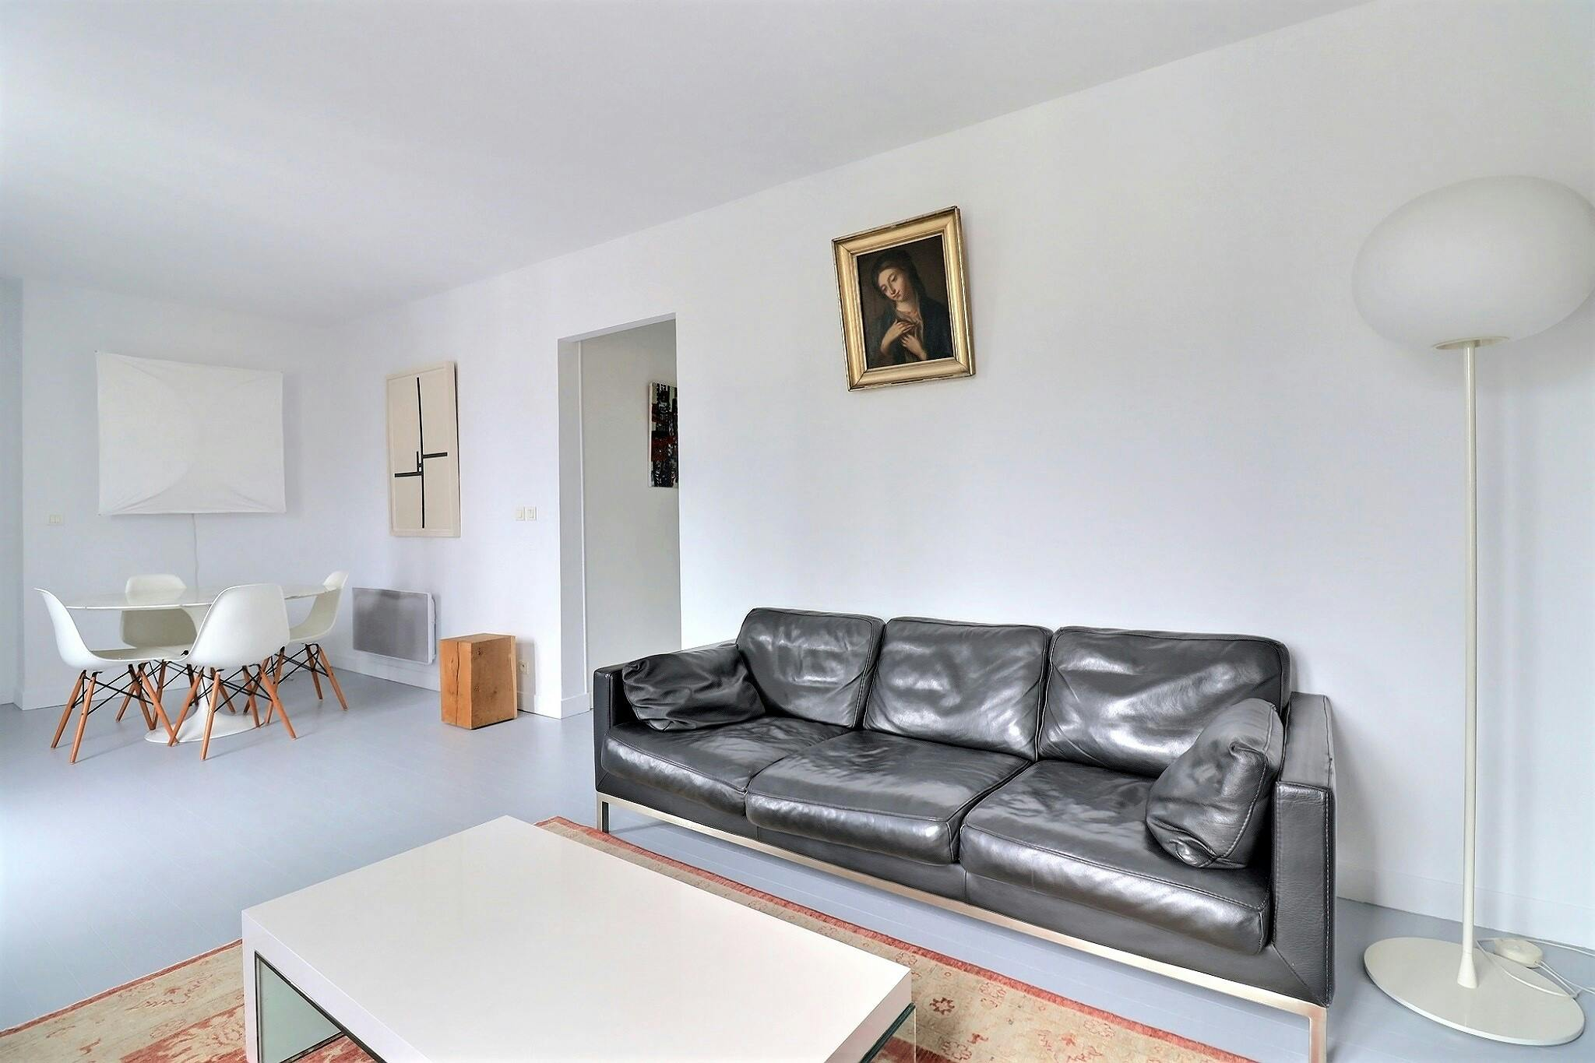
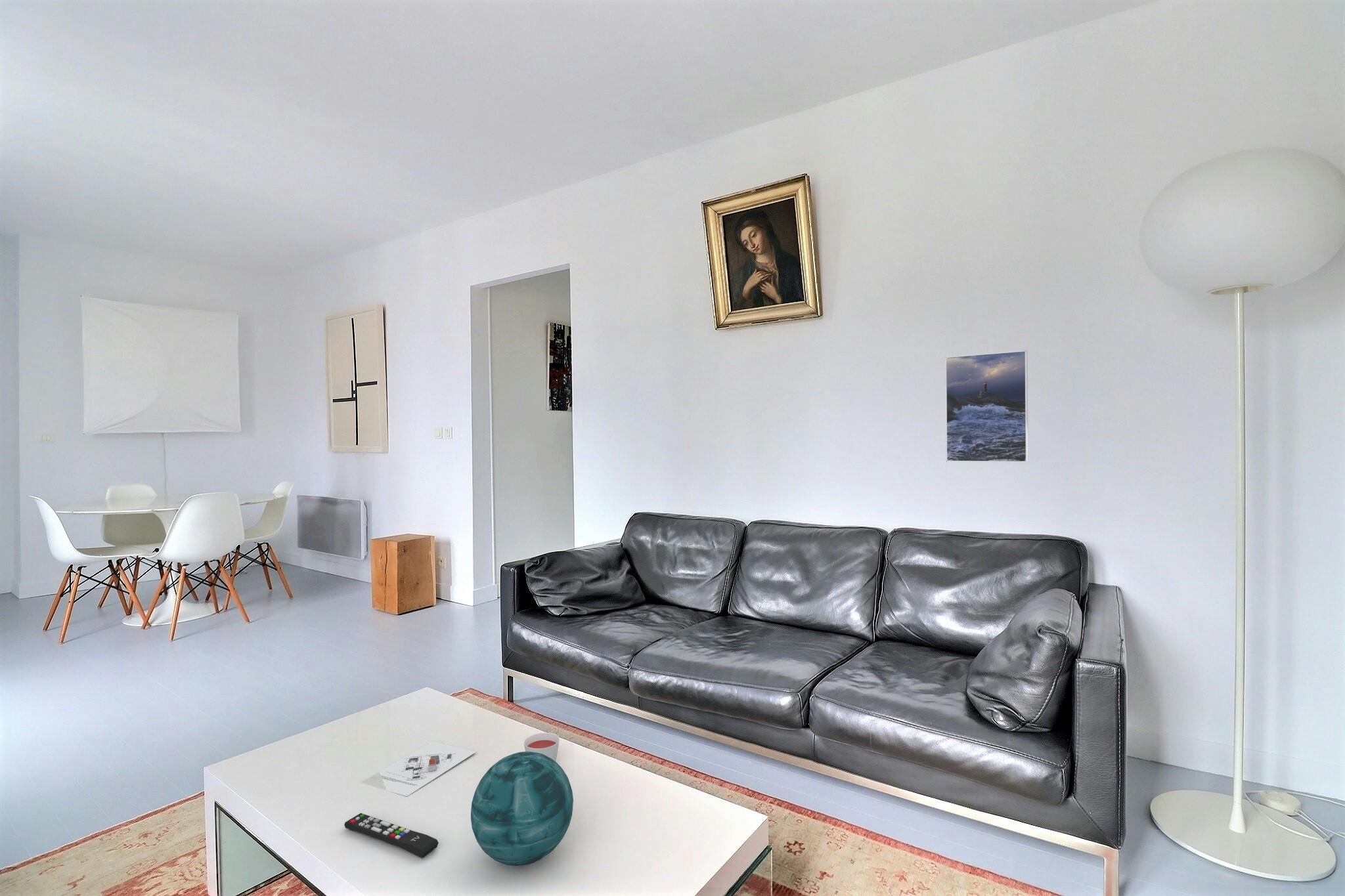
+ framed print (985, 408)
+ decorative orb (523, 806)
+ remote control (390, 834)
+ architectural model (420, 762)
+ candle (542, 752)
